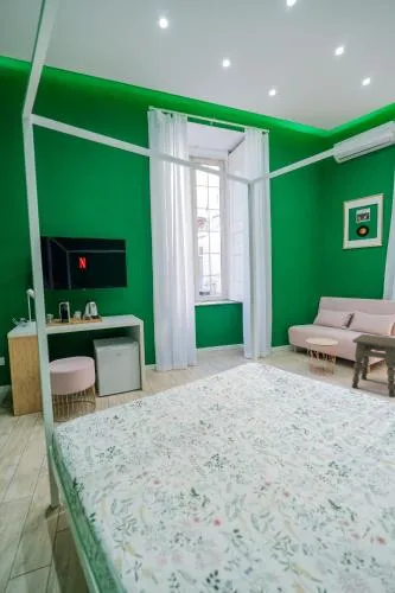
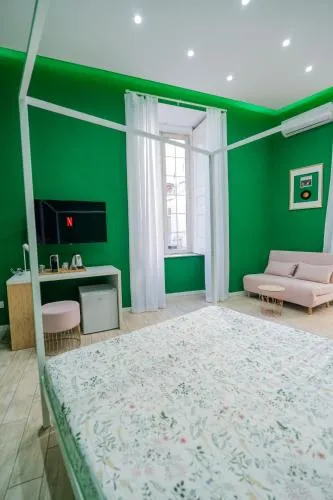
- side table (377, 357)
